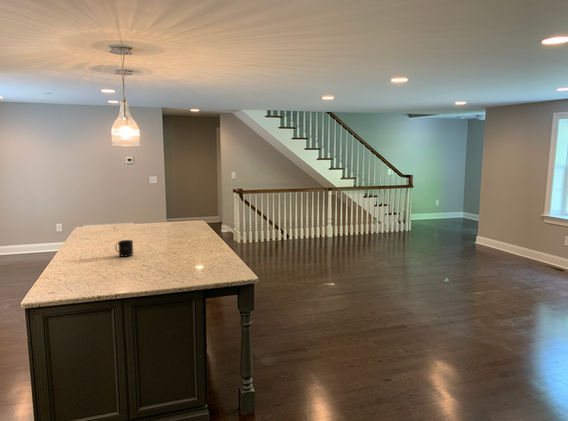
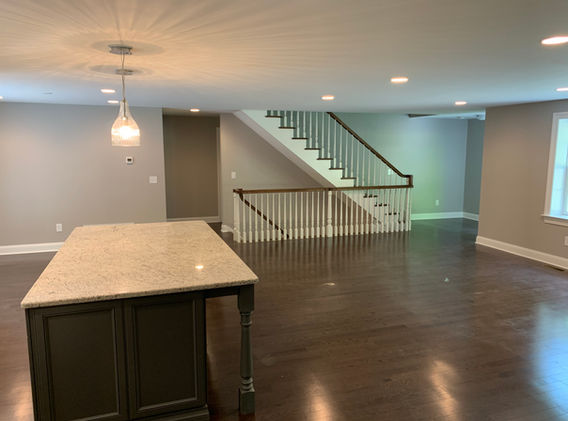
- mug (124, 248)
